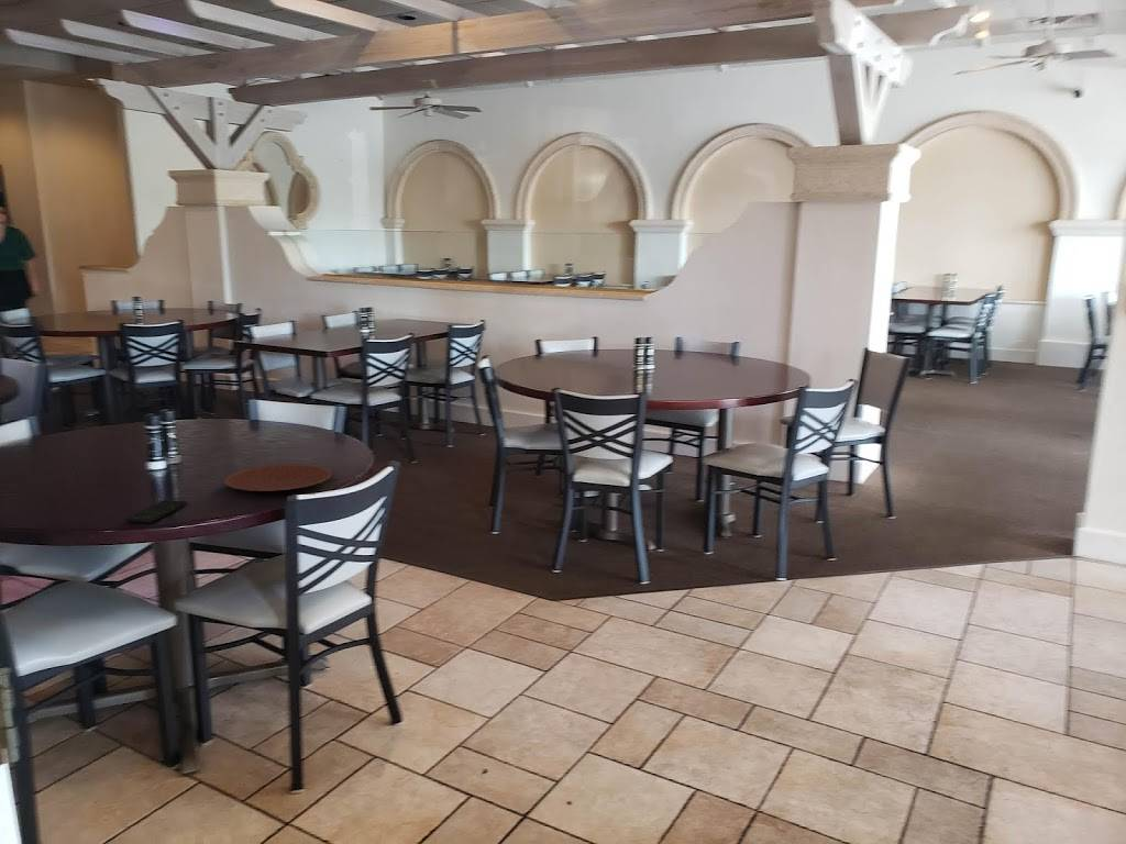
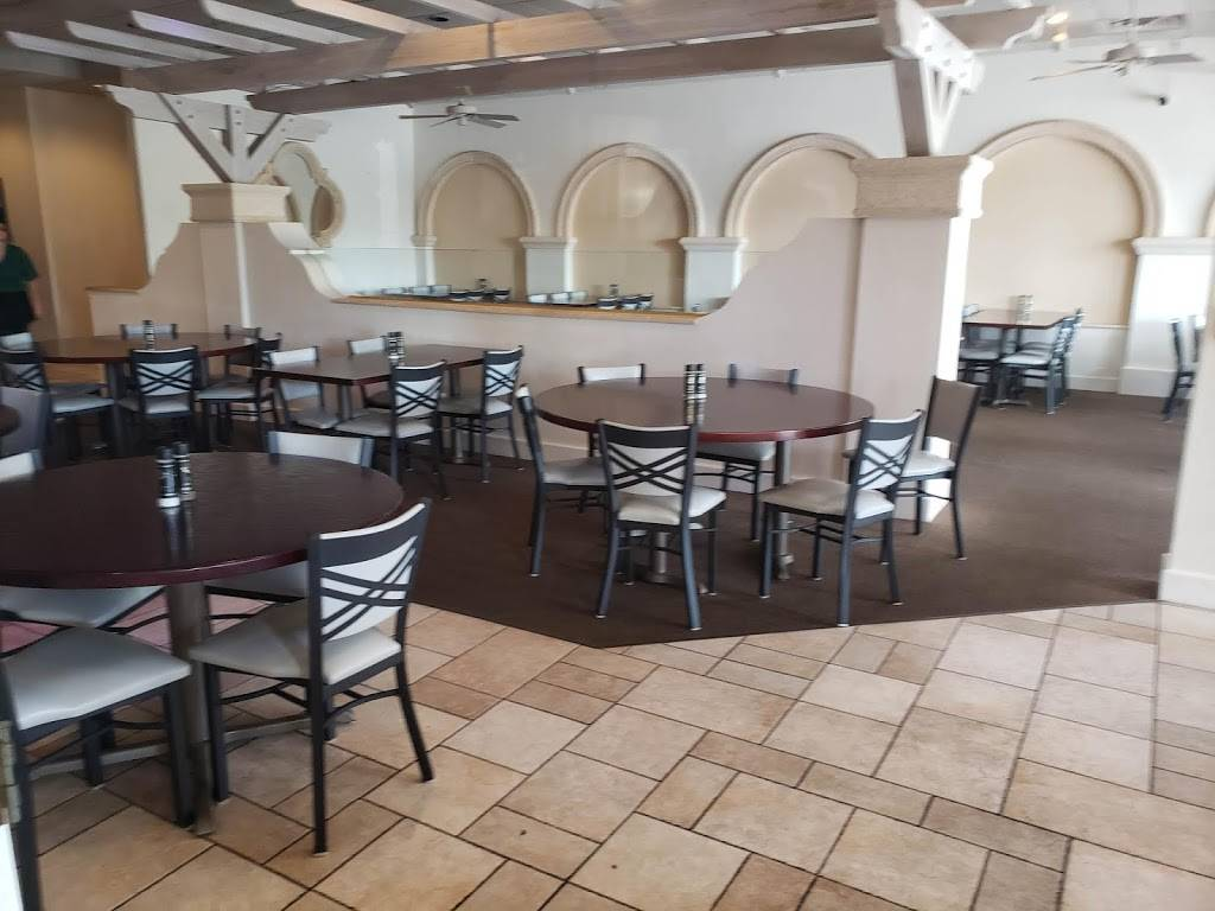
- smartphone (157, 511)
- plate (279, 480)
